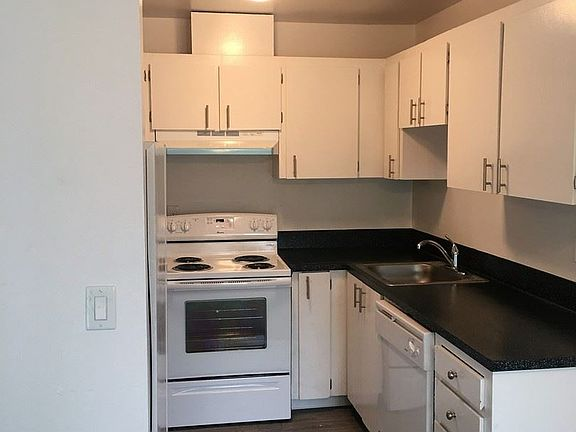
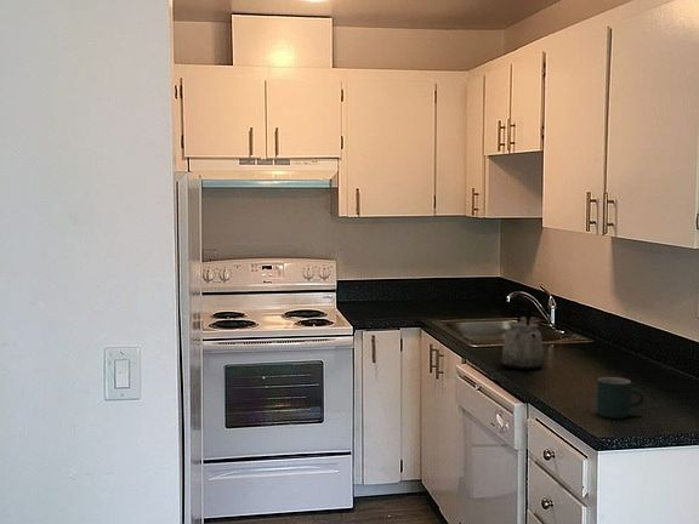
+ mug (618, 397)
+ kettle (525, 334)
